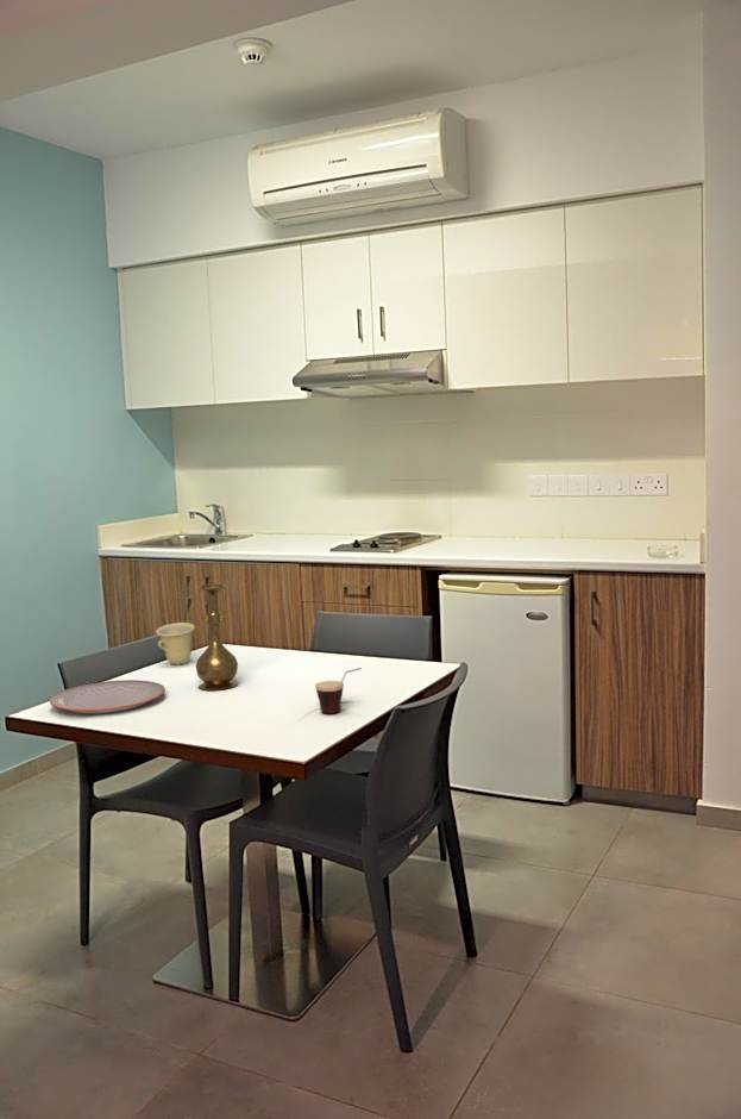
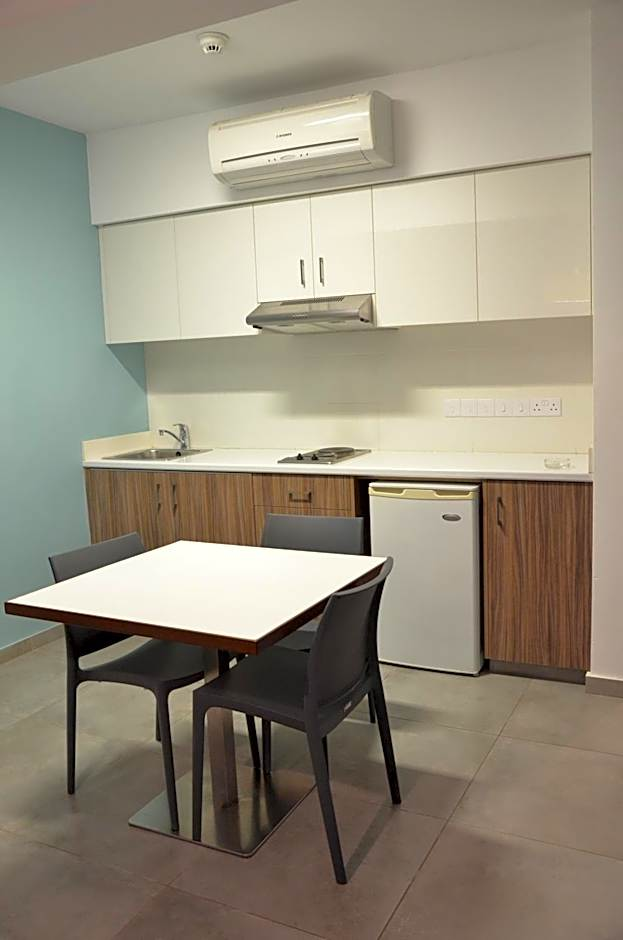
- cup (339, 689)
- vase (214, 636)
- plate (108, 698)
- cup (176, 644)
